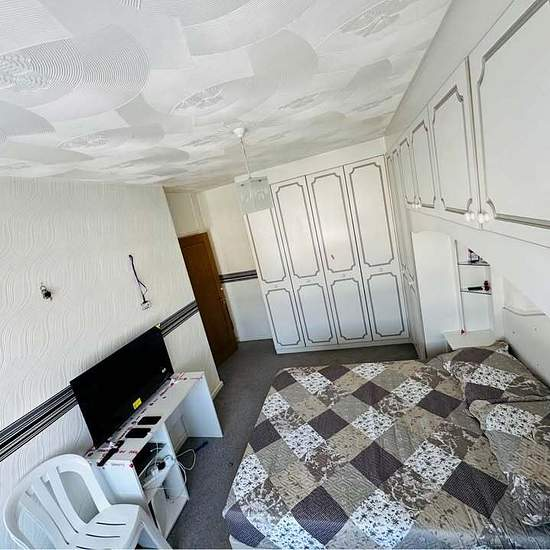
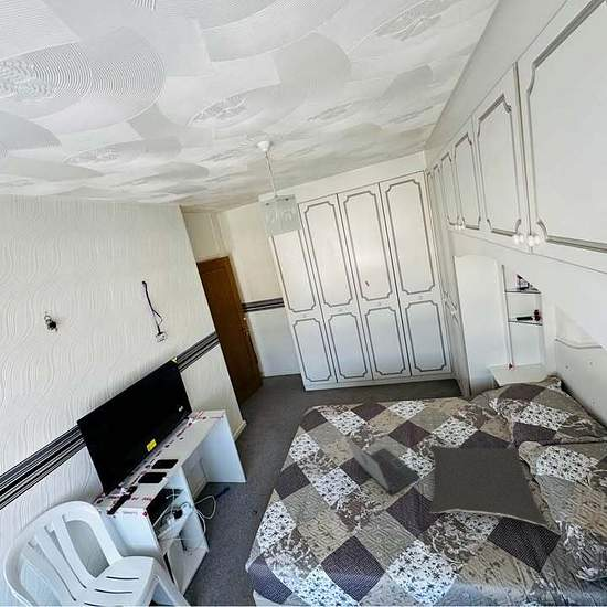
+ pillow (477, 478)
+ laptop (381, 456)
